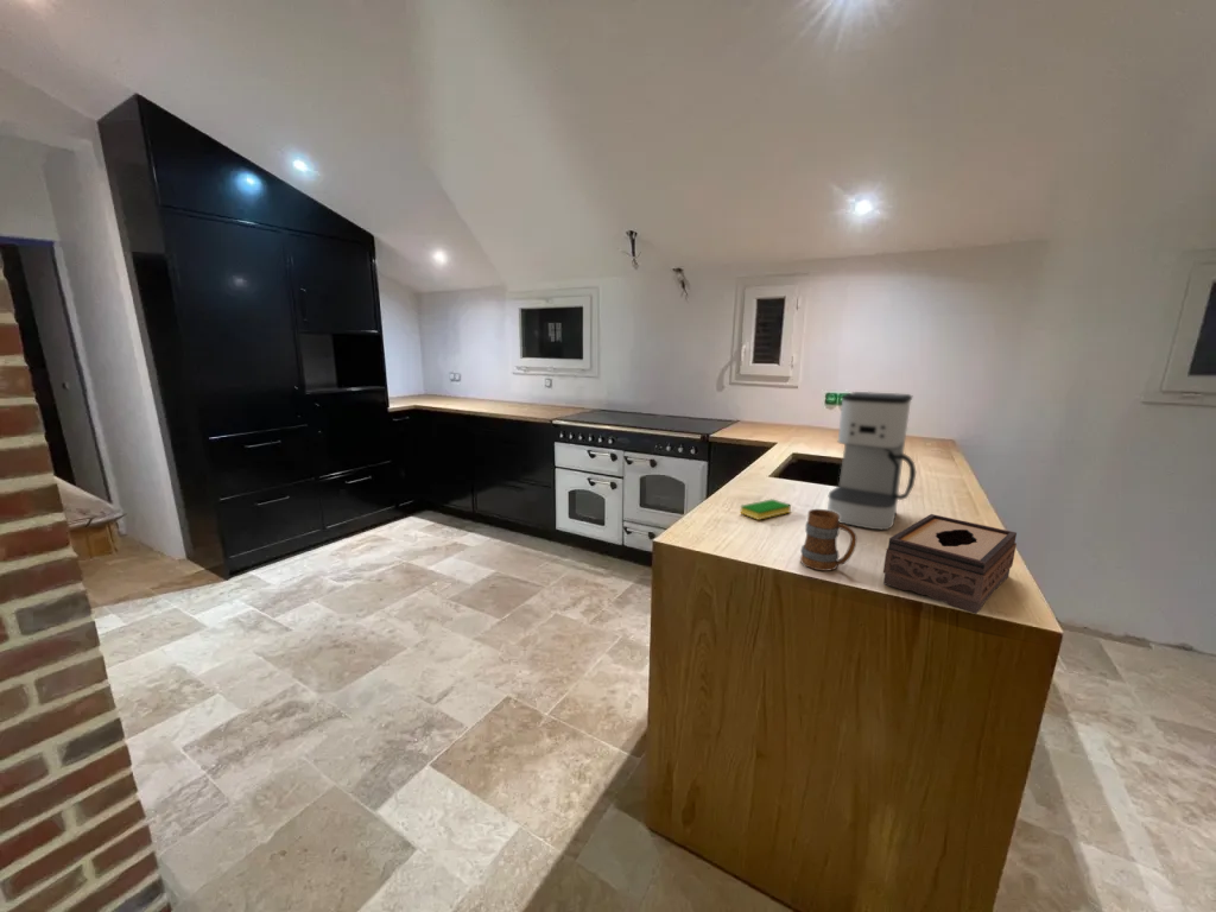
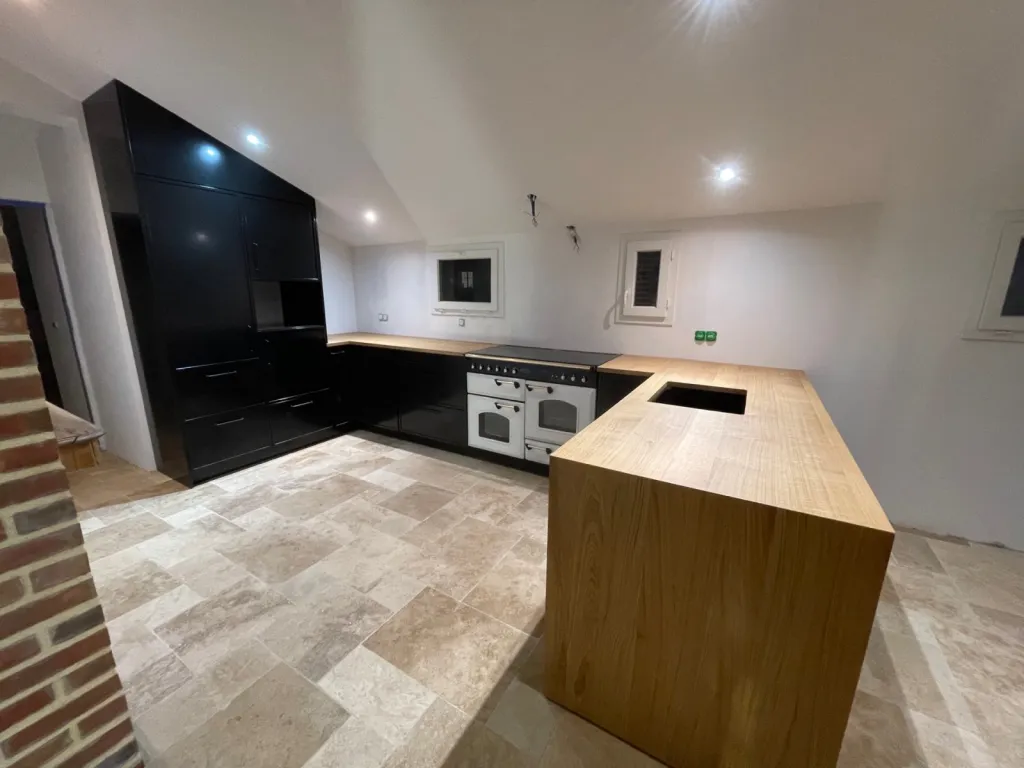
- tissue box (950, 557)
- mug (828, 540)
- coffee maker (874, 457)
- dish sponge (765, 508)
